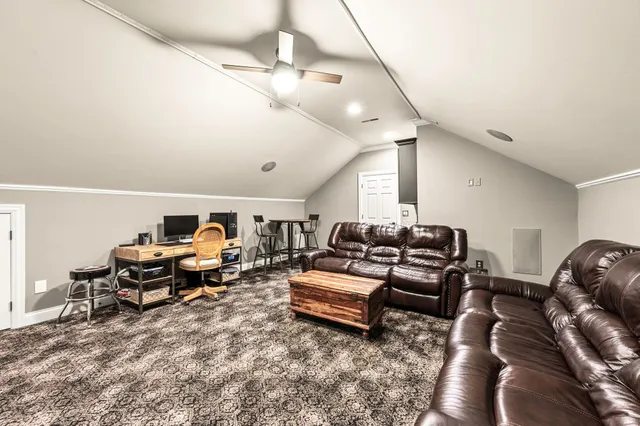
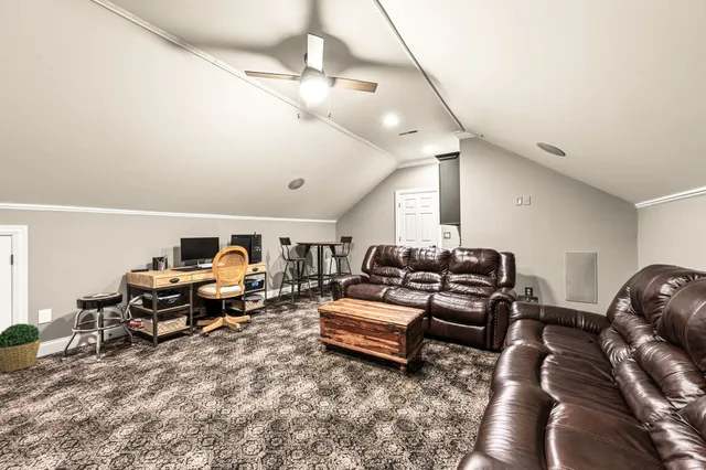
+ potted plant (19, 345)
